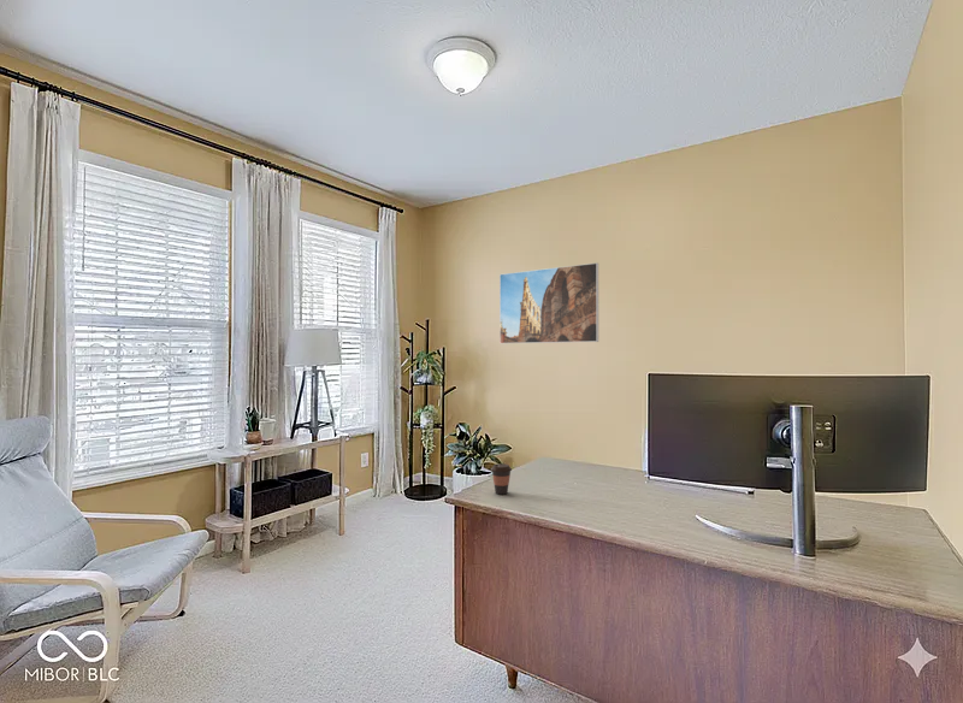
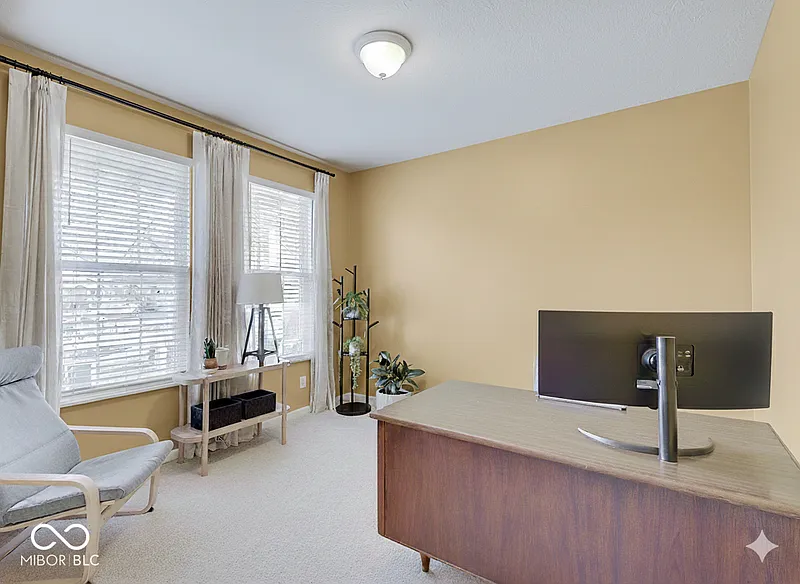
- coffee cup (501, 479)
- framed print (545, 306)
